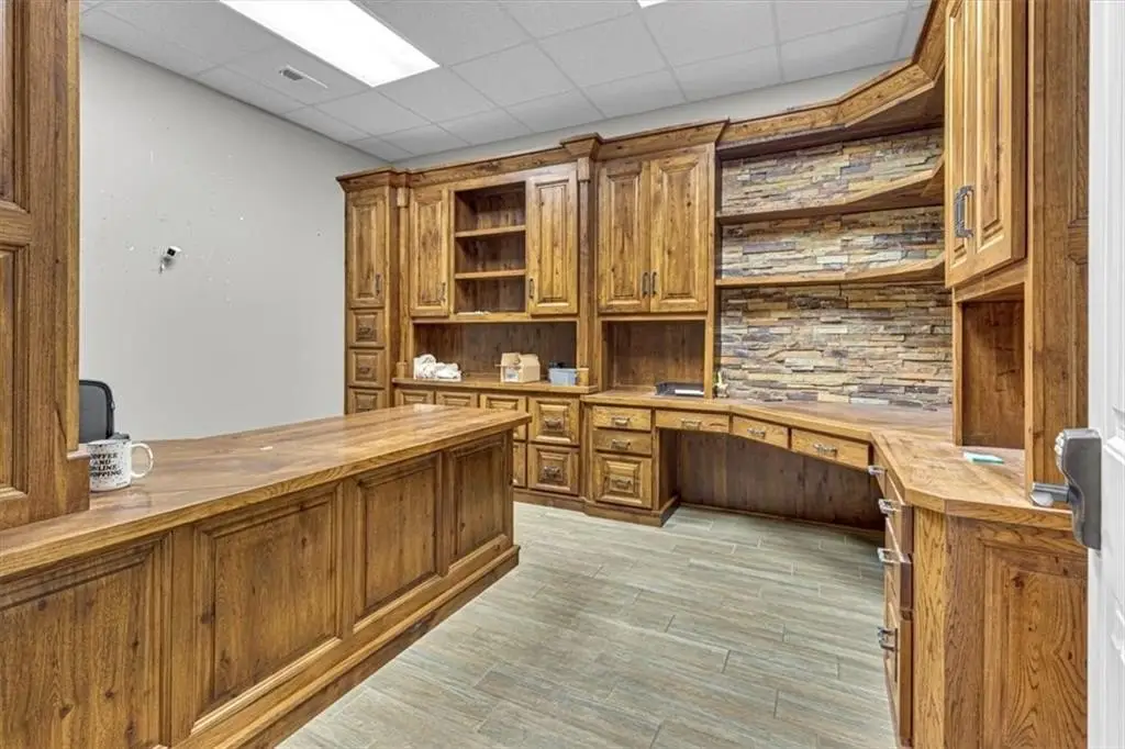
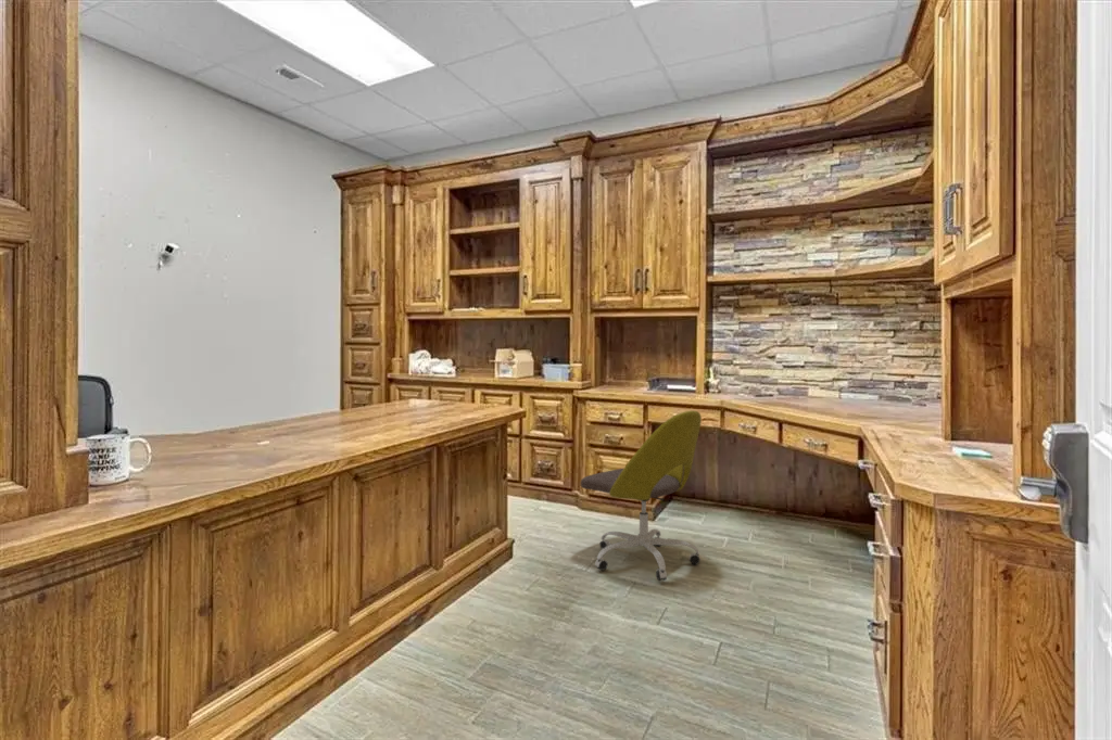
+ office chair (639, 483)
